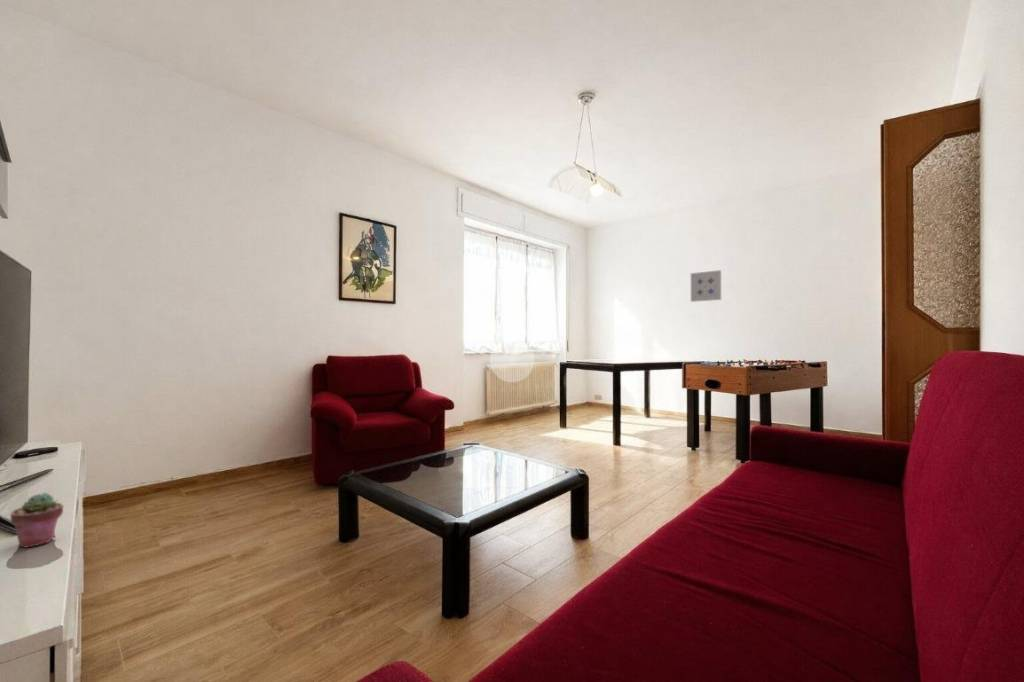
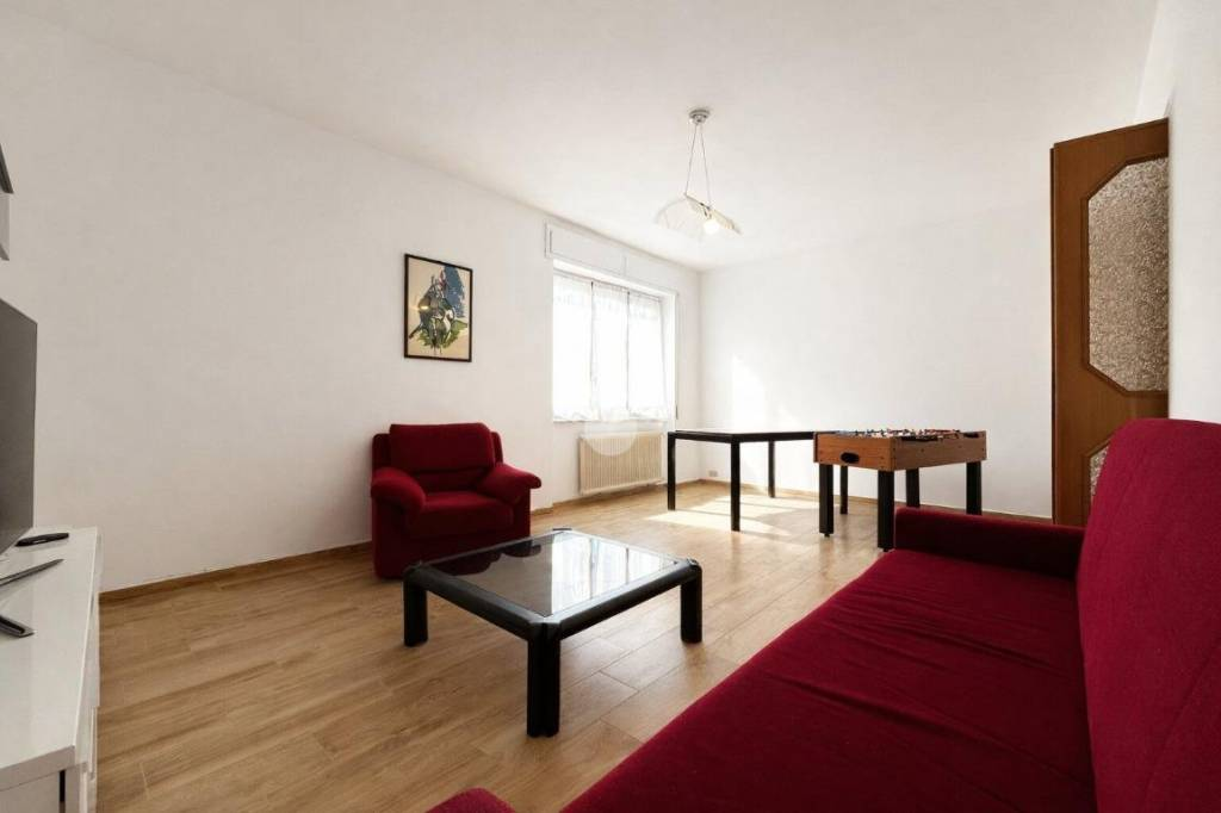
- potted succulent (37, 518)
- wall art (705, 286)
